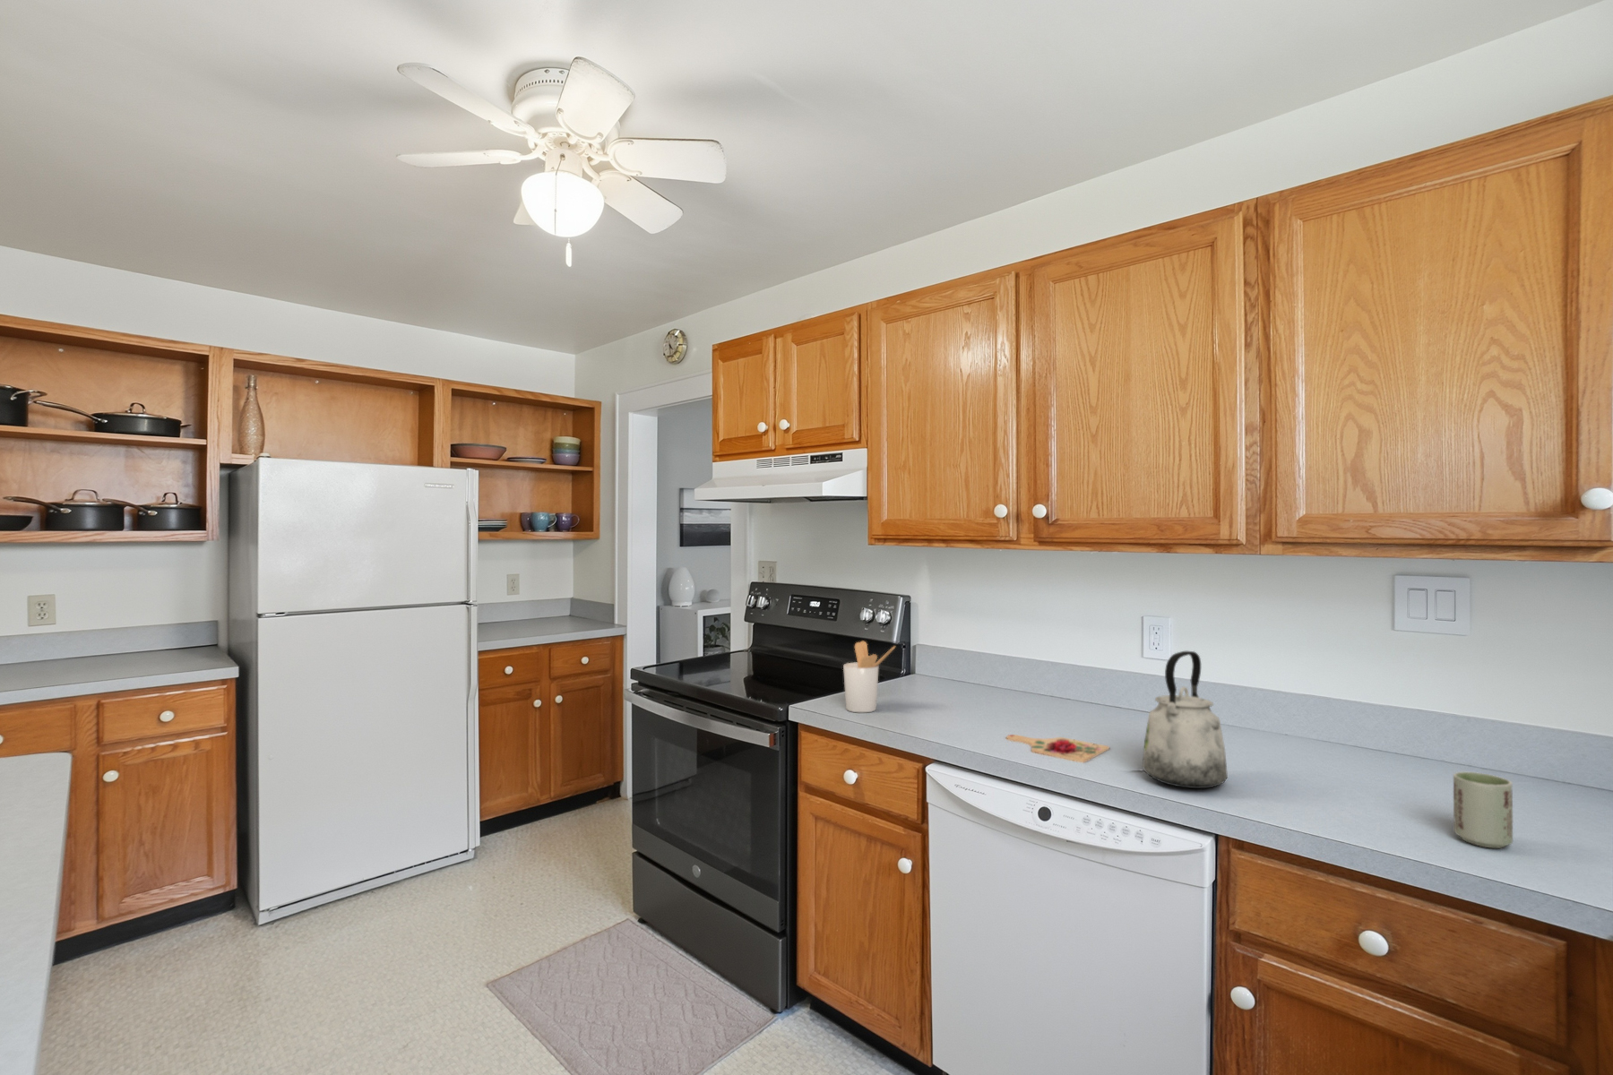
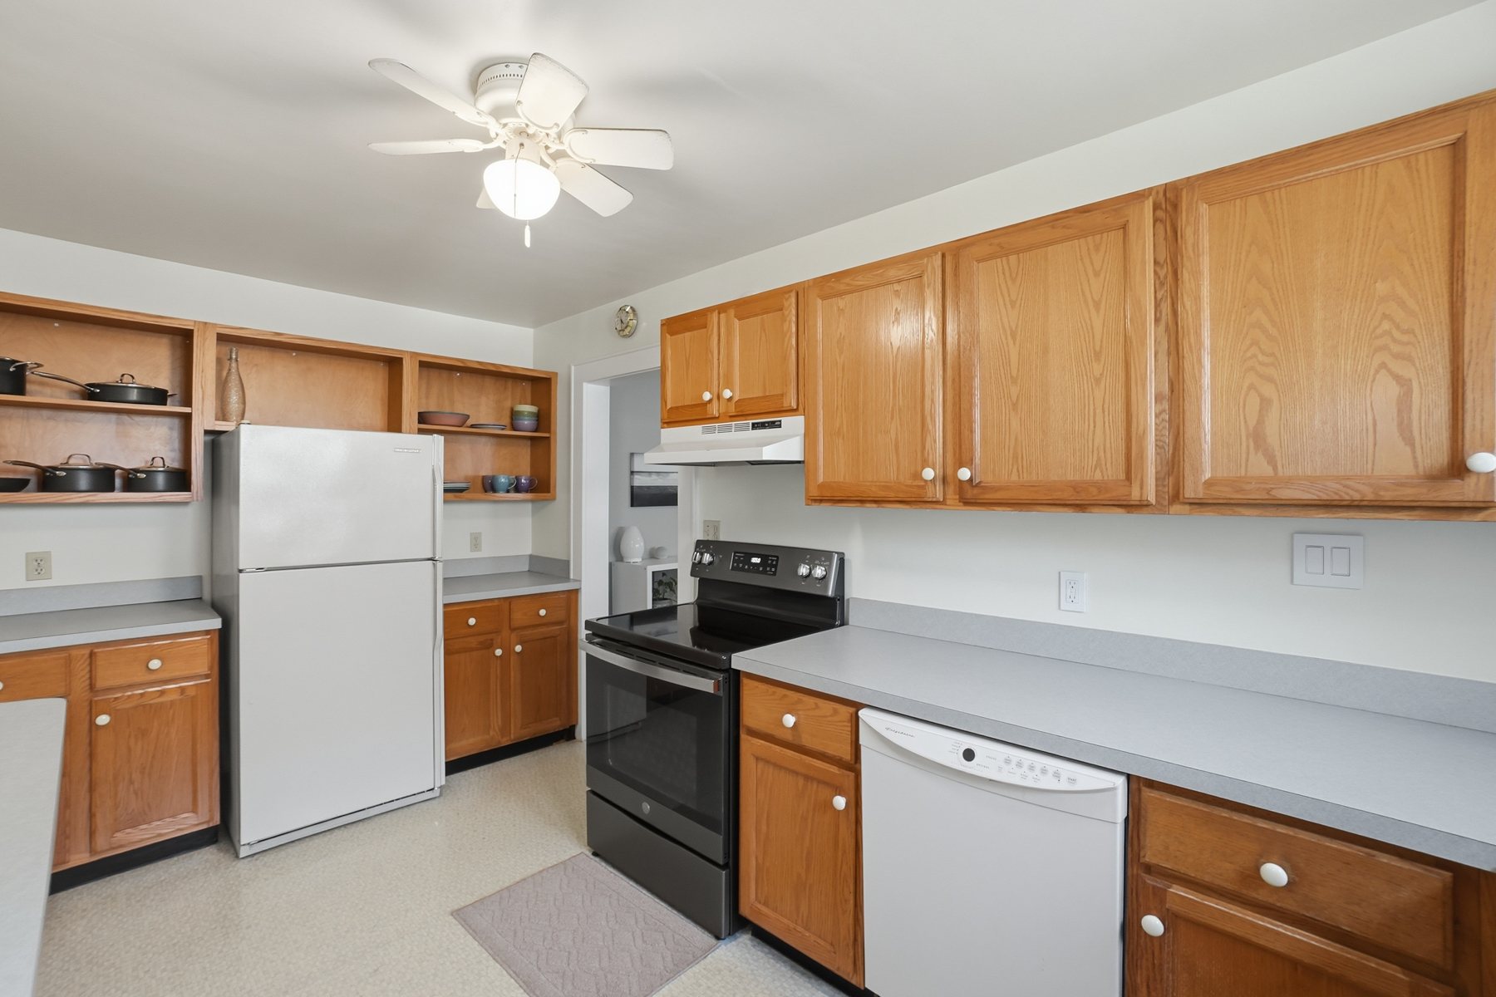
- cup (1482, 809)
- kettle (1189, 714)
- cutting board (1050, 740)
- utensil holder (870, 677)
